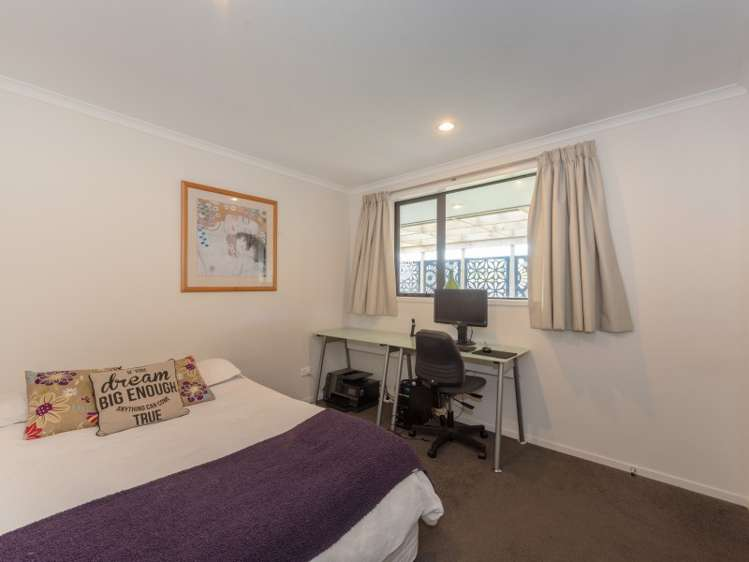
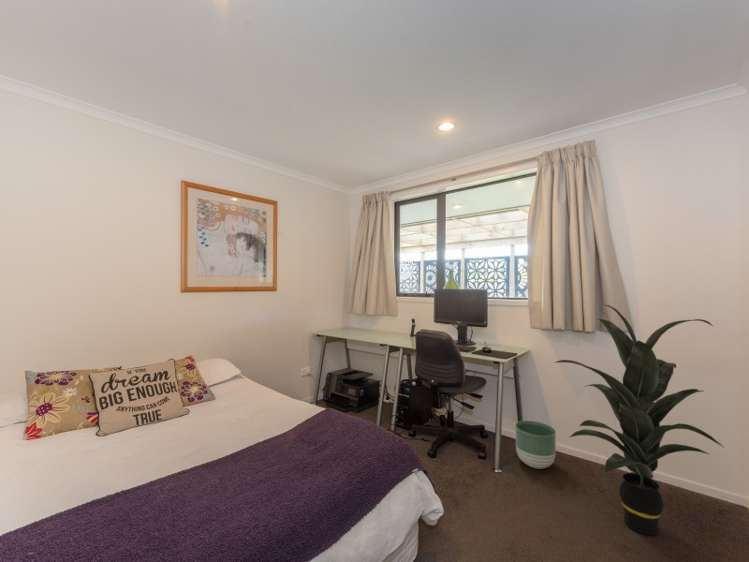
+ planter (535, 446)
+ indoor plant (631, 412)
